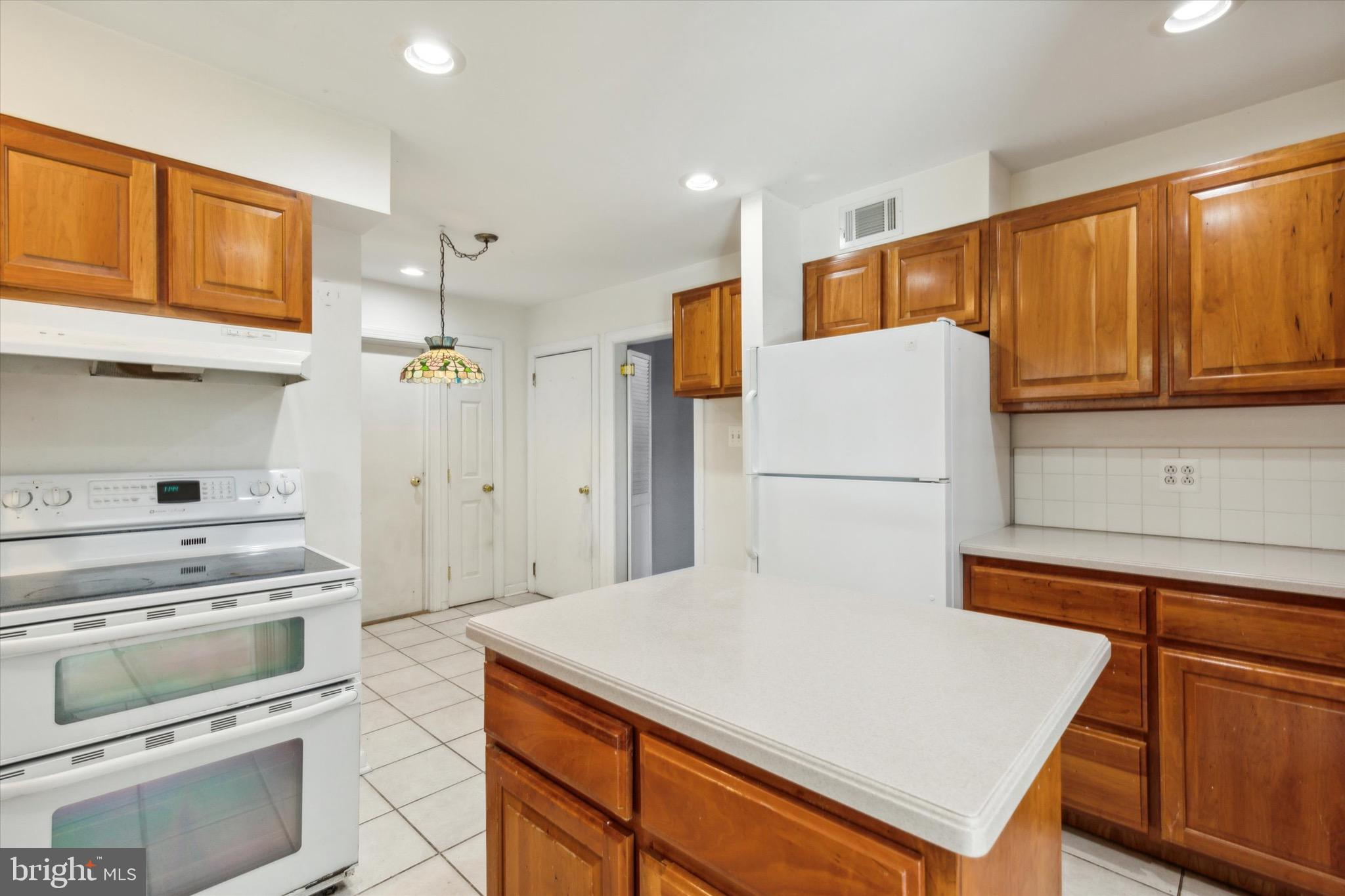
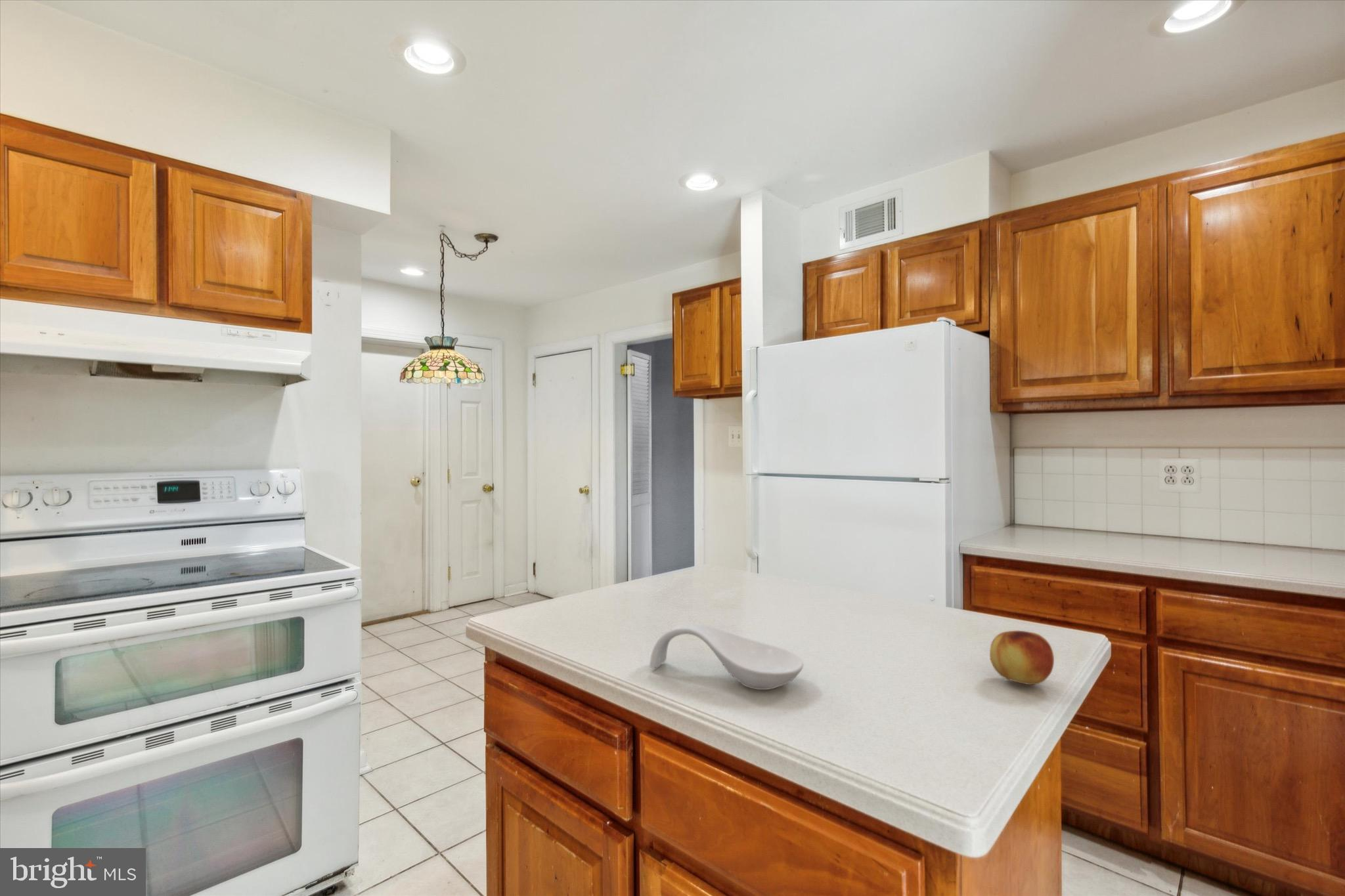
+ spoon rest (724, 653)
+ fruit (1021, 656)
